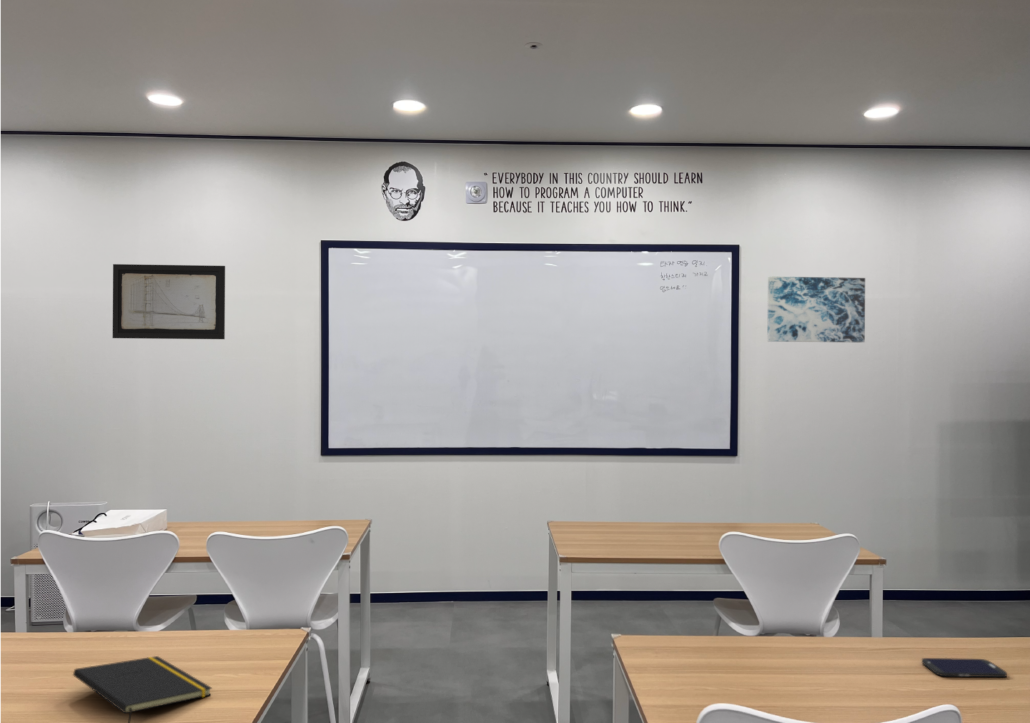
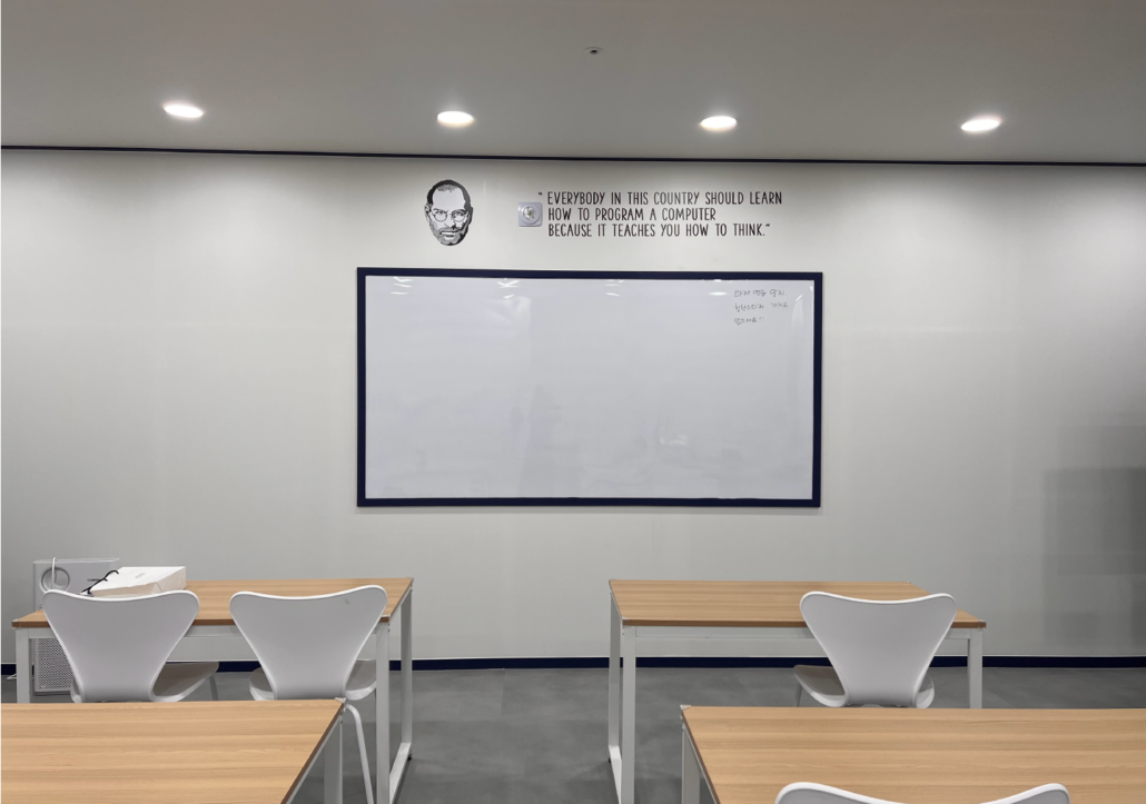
- wall art (816, 309)
- wall art (169, 301)
- smartphone (963, 667)
- notepad (142, 681)
